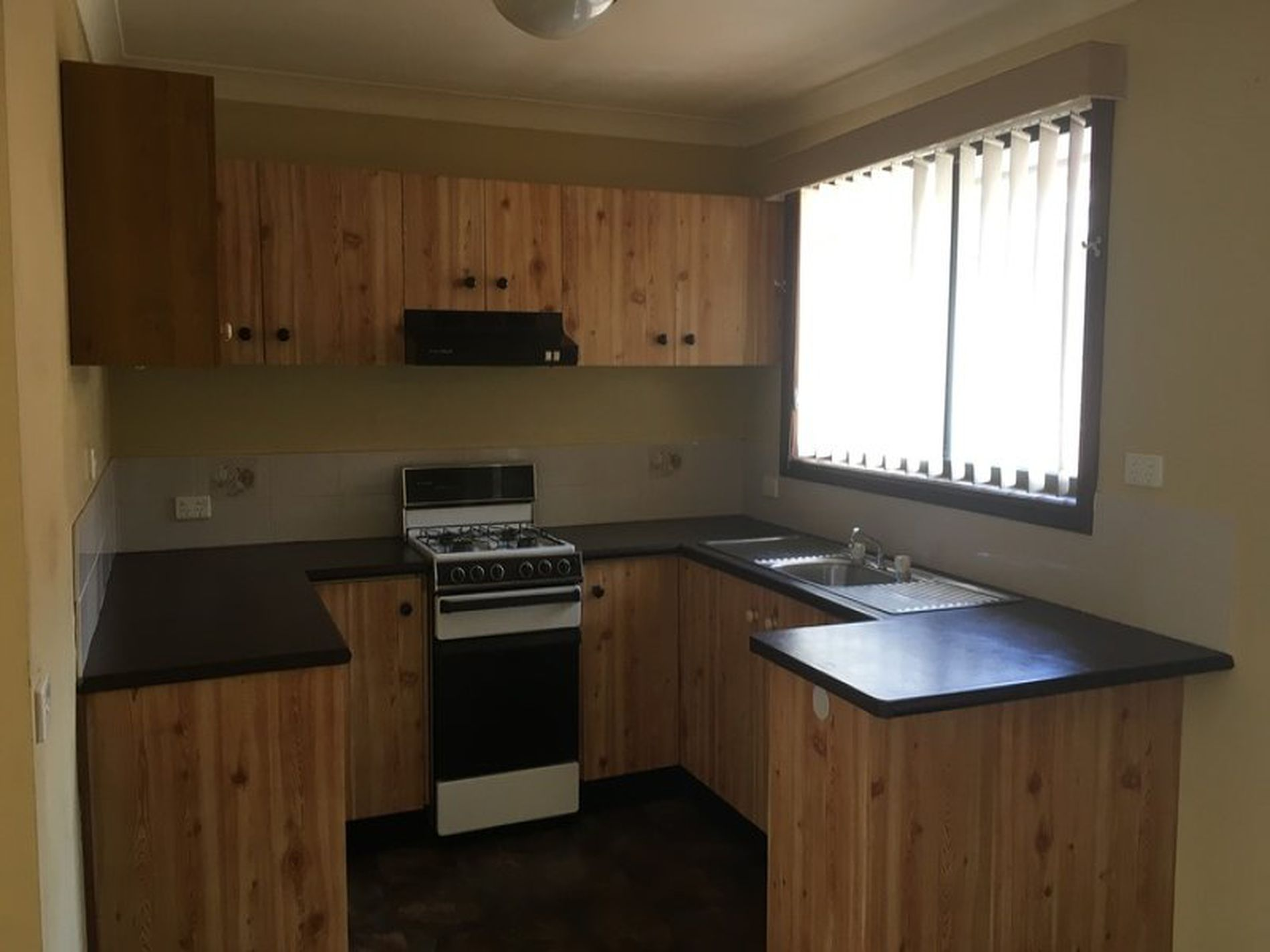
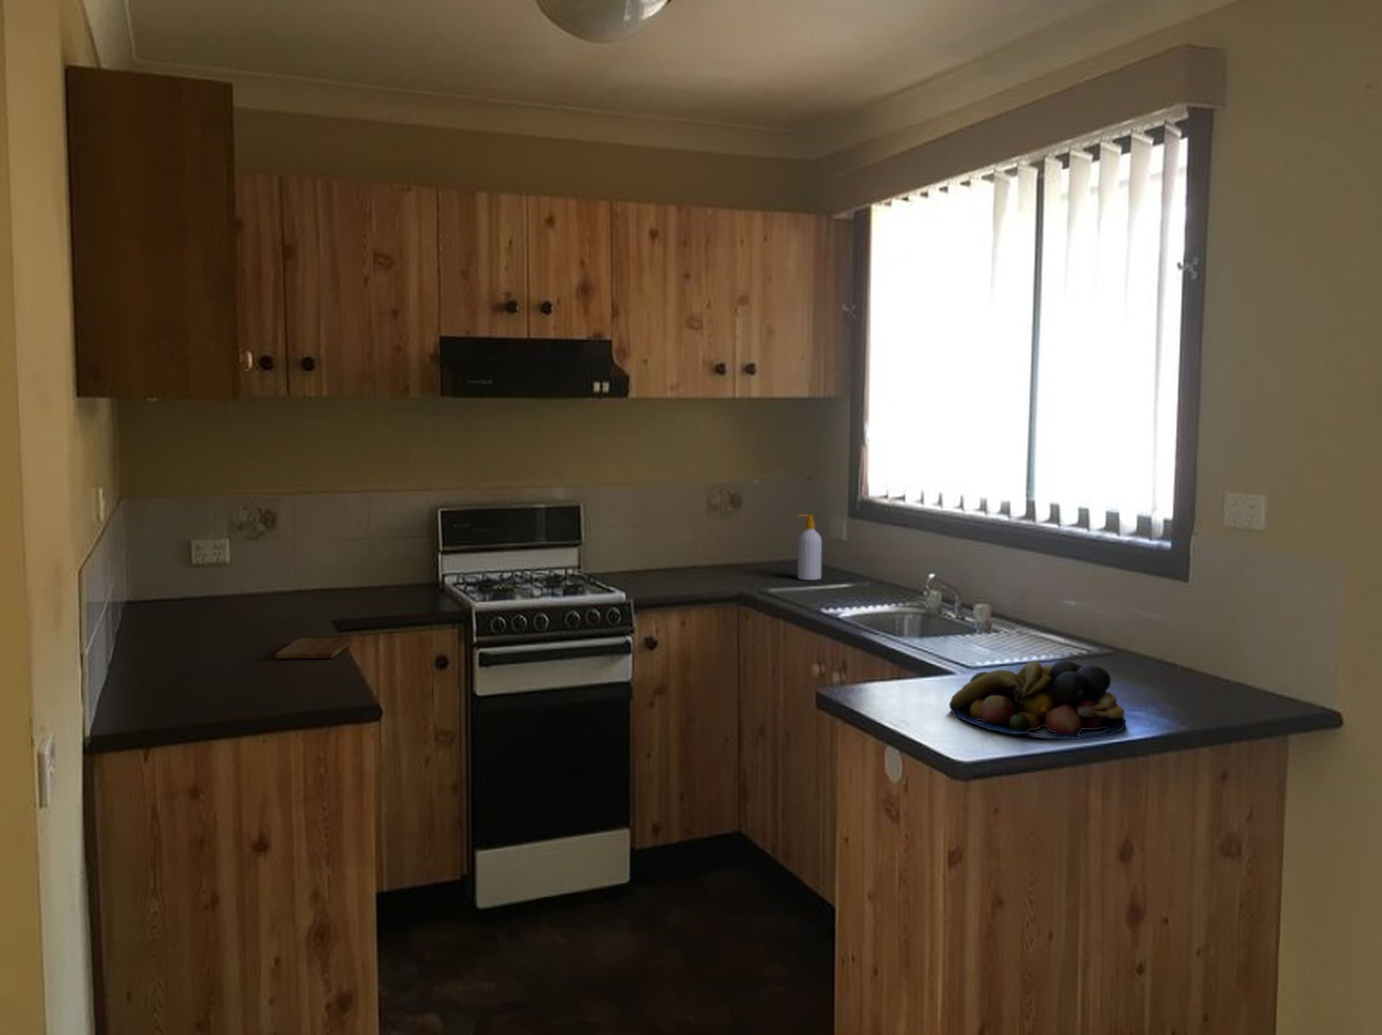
+ fruit bowl (1038, 688)
+ soap bottle (809, 546)
+ cutting board (314, 648)
